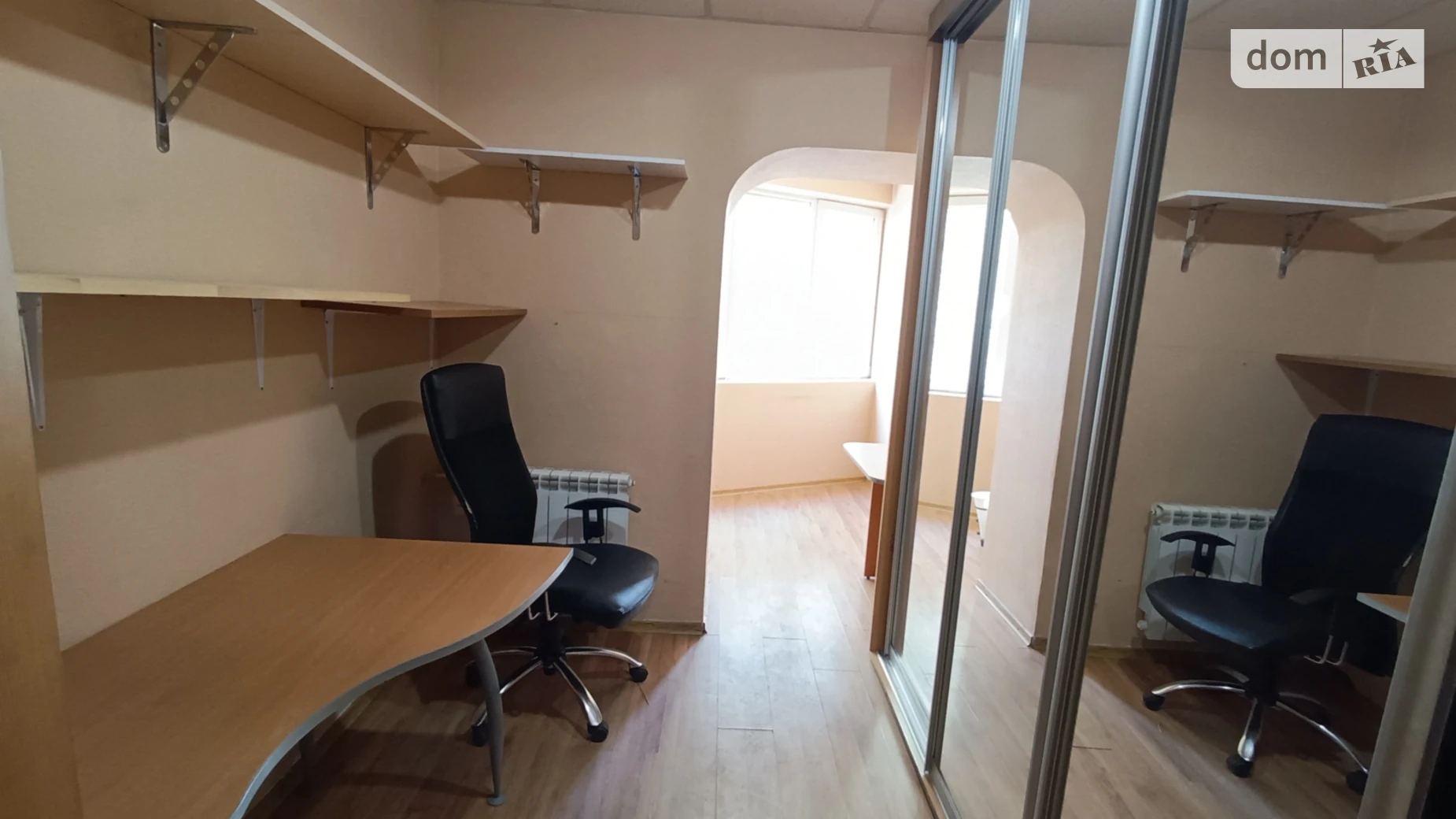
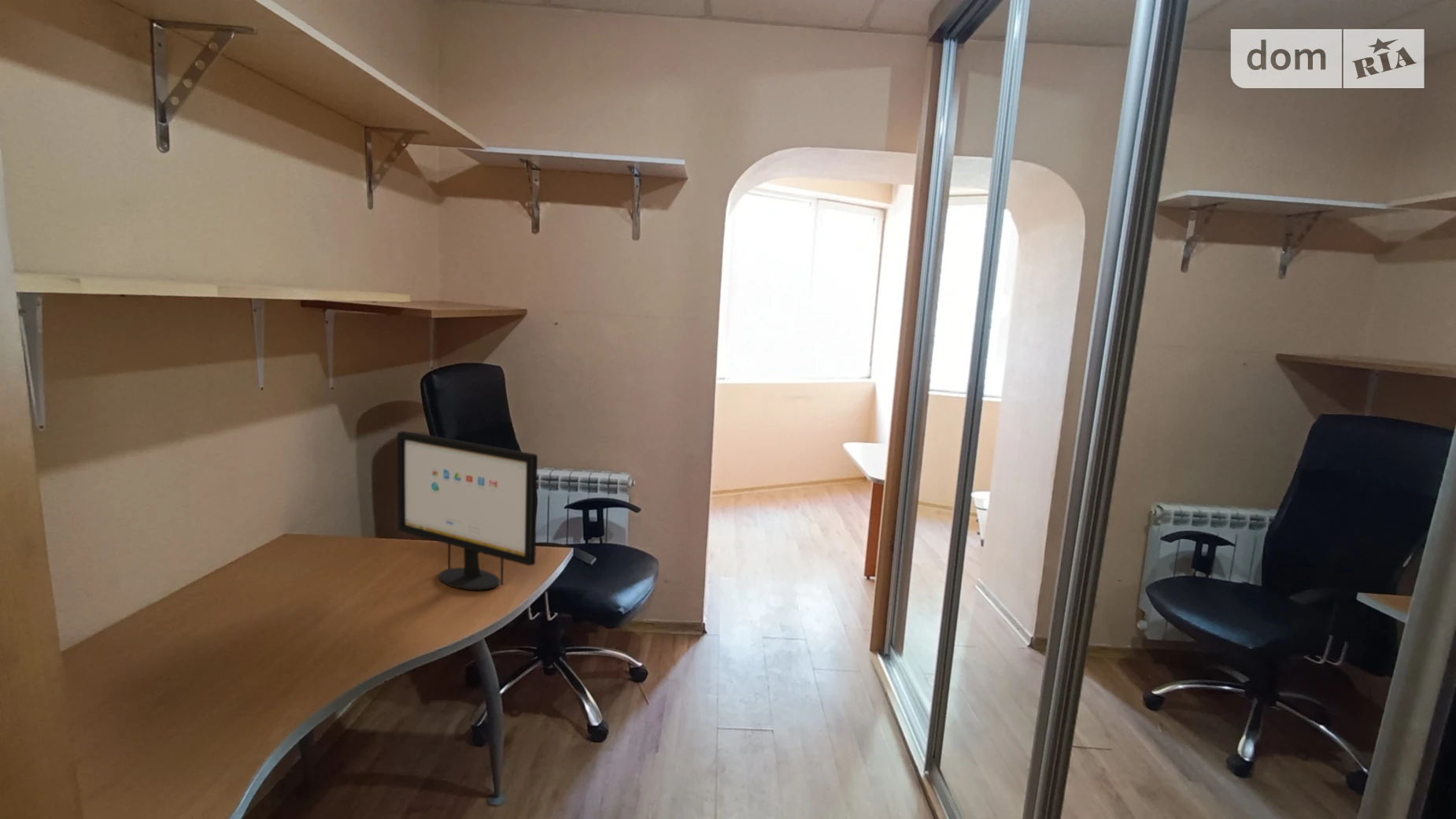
+ computer monitor (464, 513)
